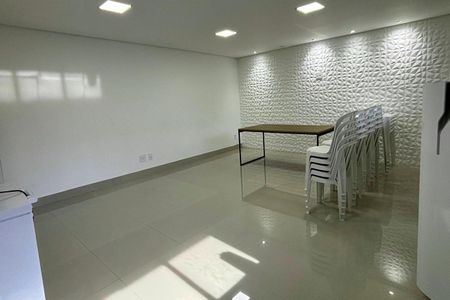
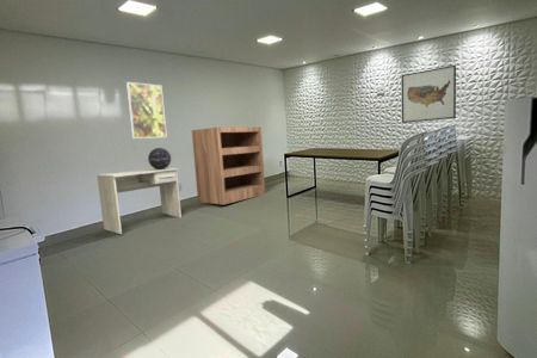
+ decorative globe (159, 158)
+ bookshelf (229, 163)
+ desk (140, 189)
+ wall art (427, 95)
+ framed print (147, 111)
